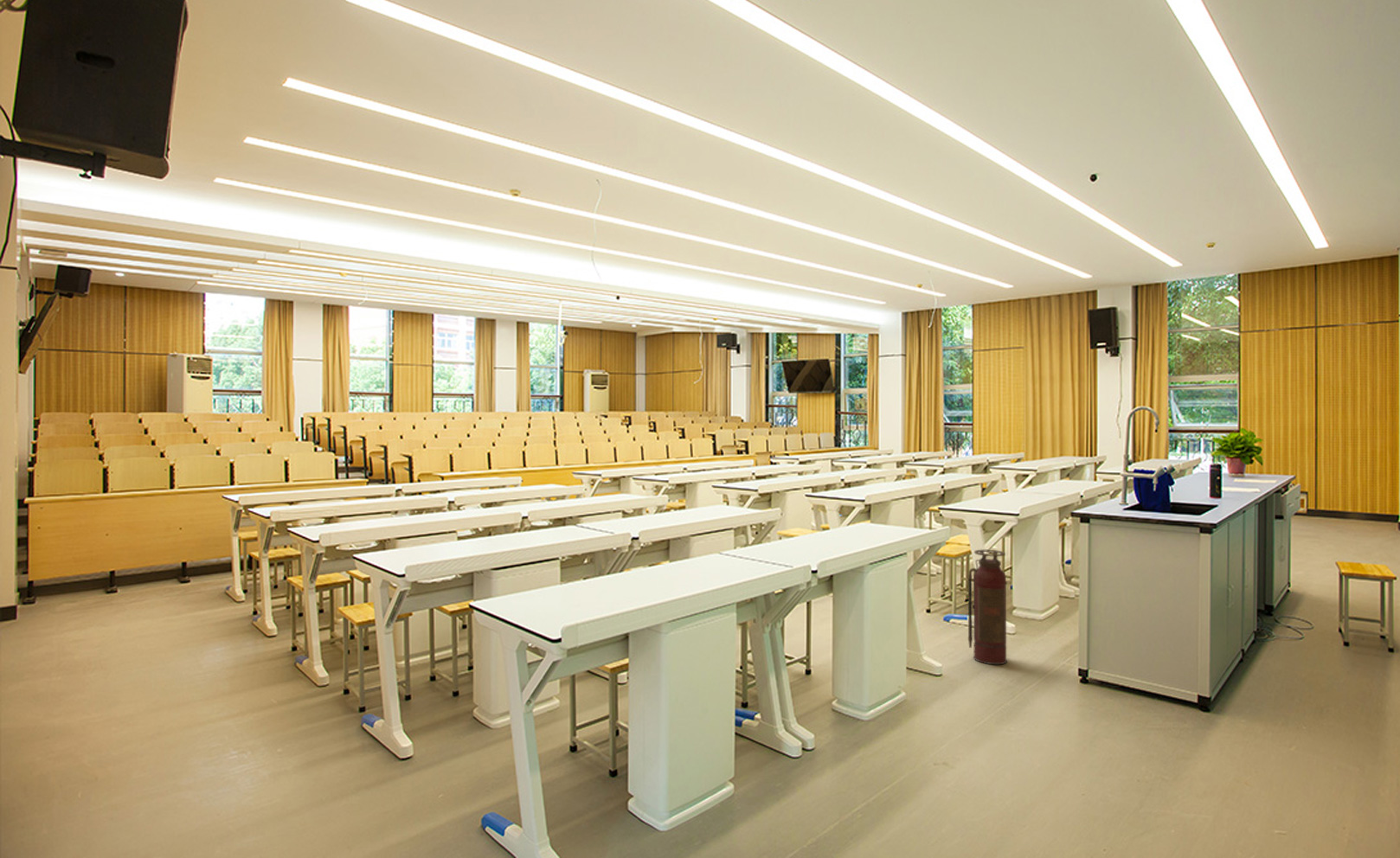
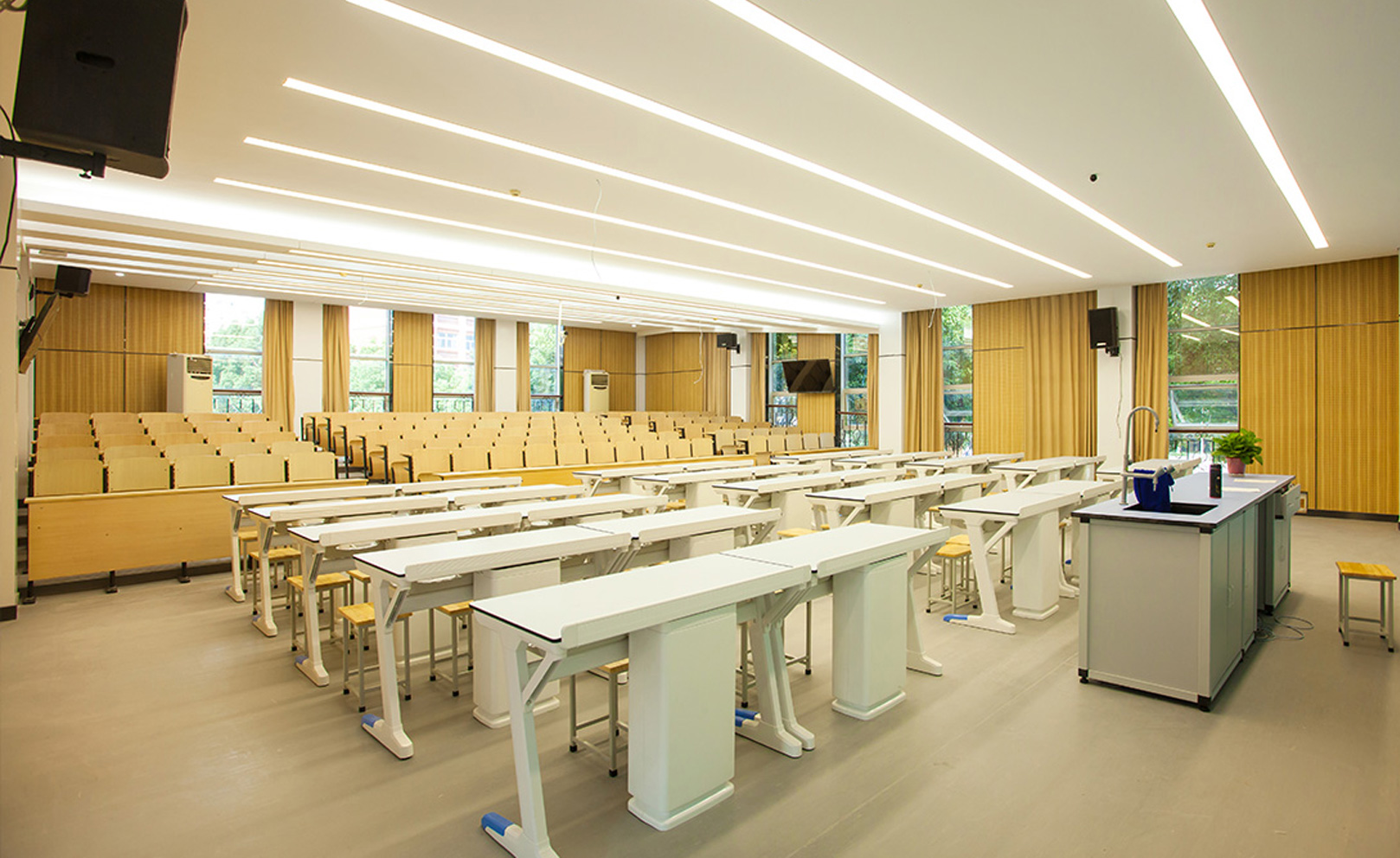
- fire extinguisher (987, 605)
